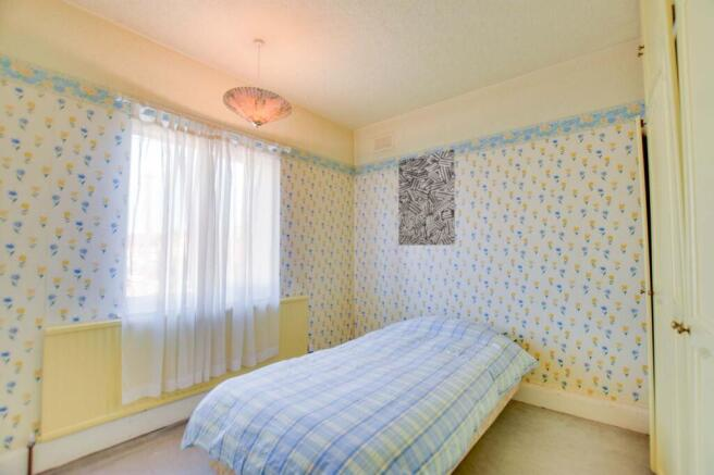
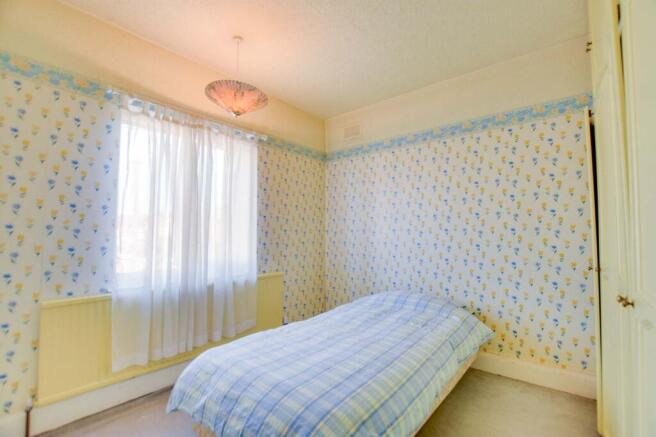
- wall art (424, 200)
